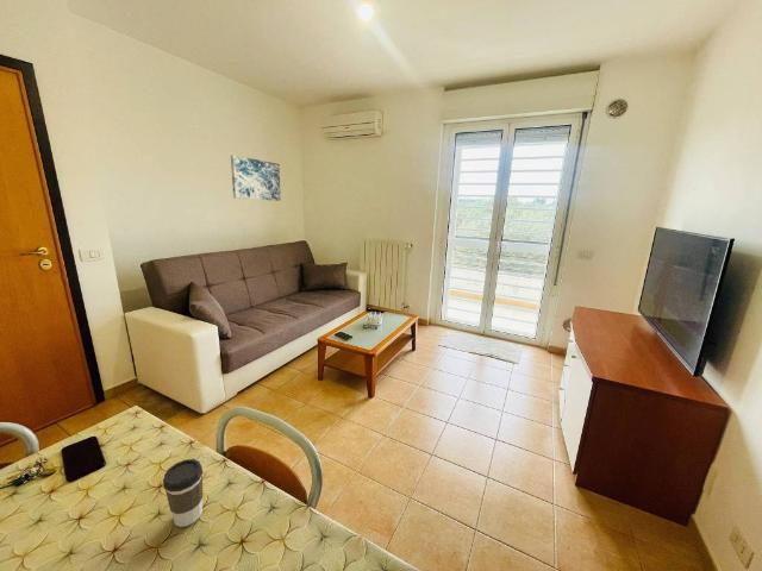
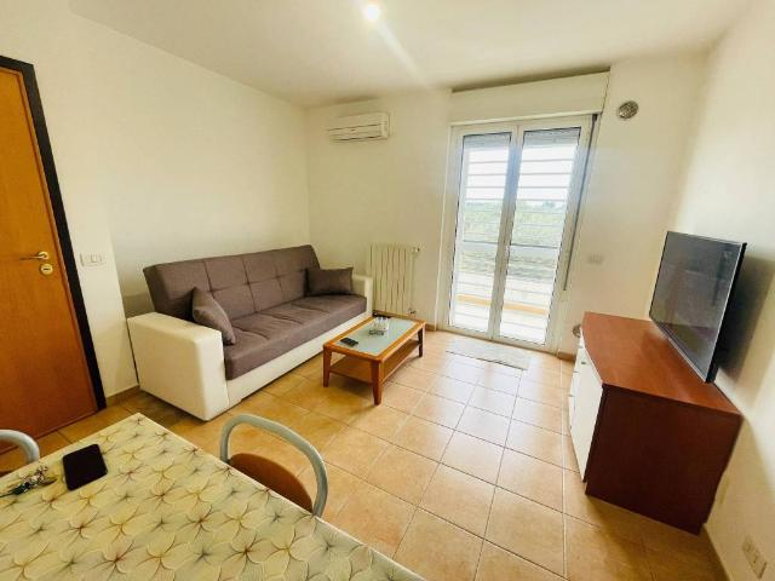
- coffee cup (185, 492)
- wall art (257, 180)
